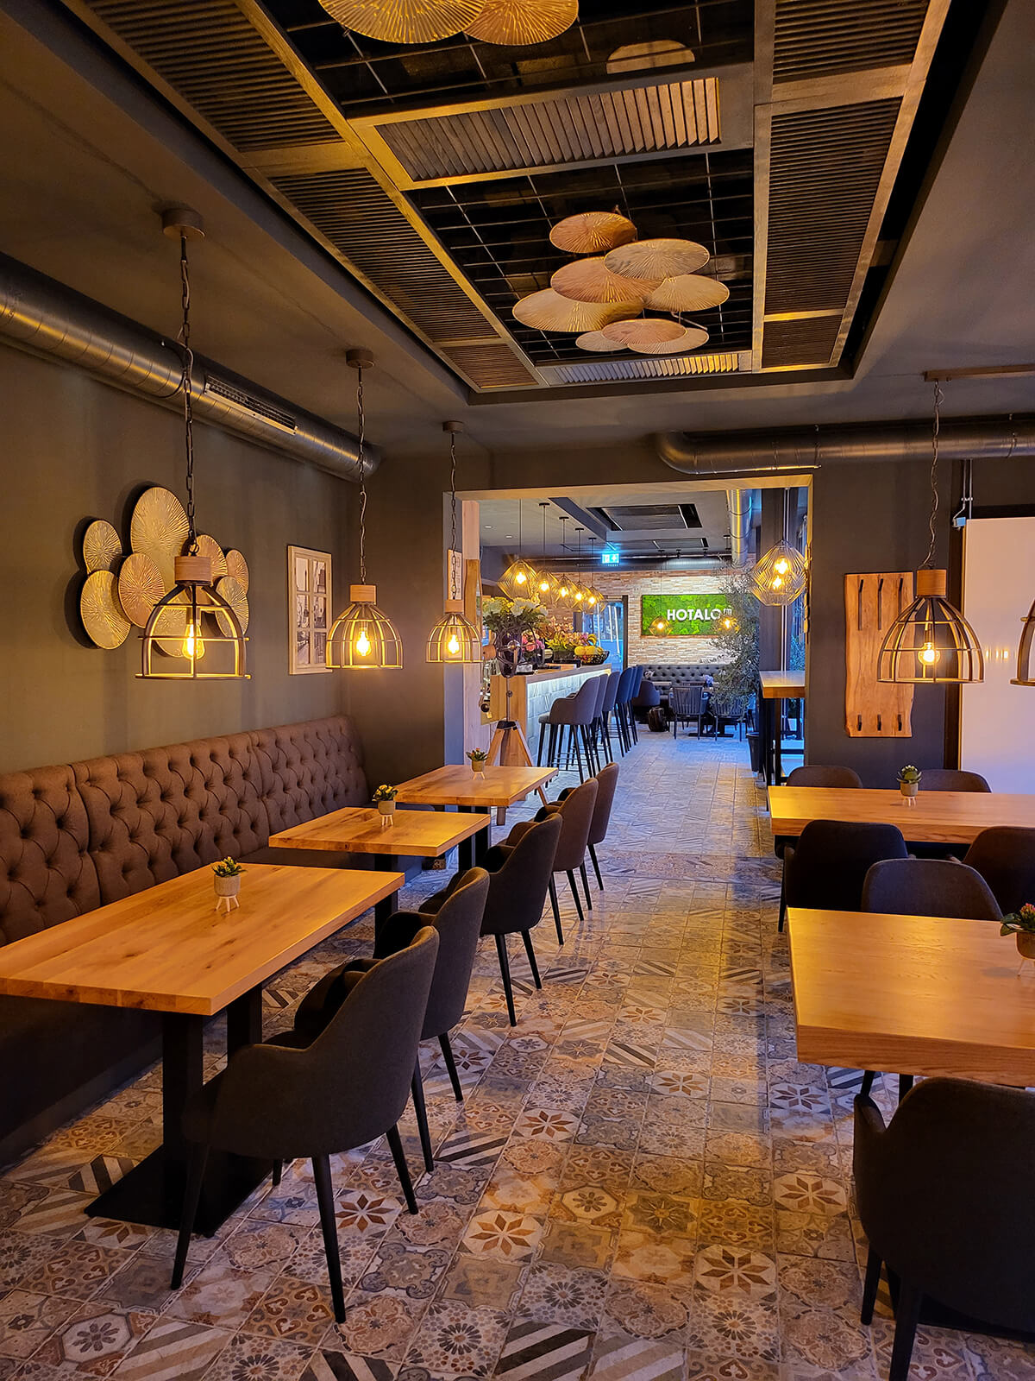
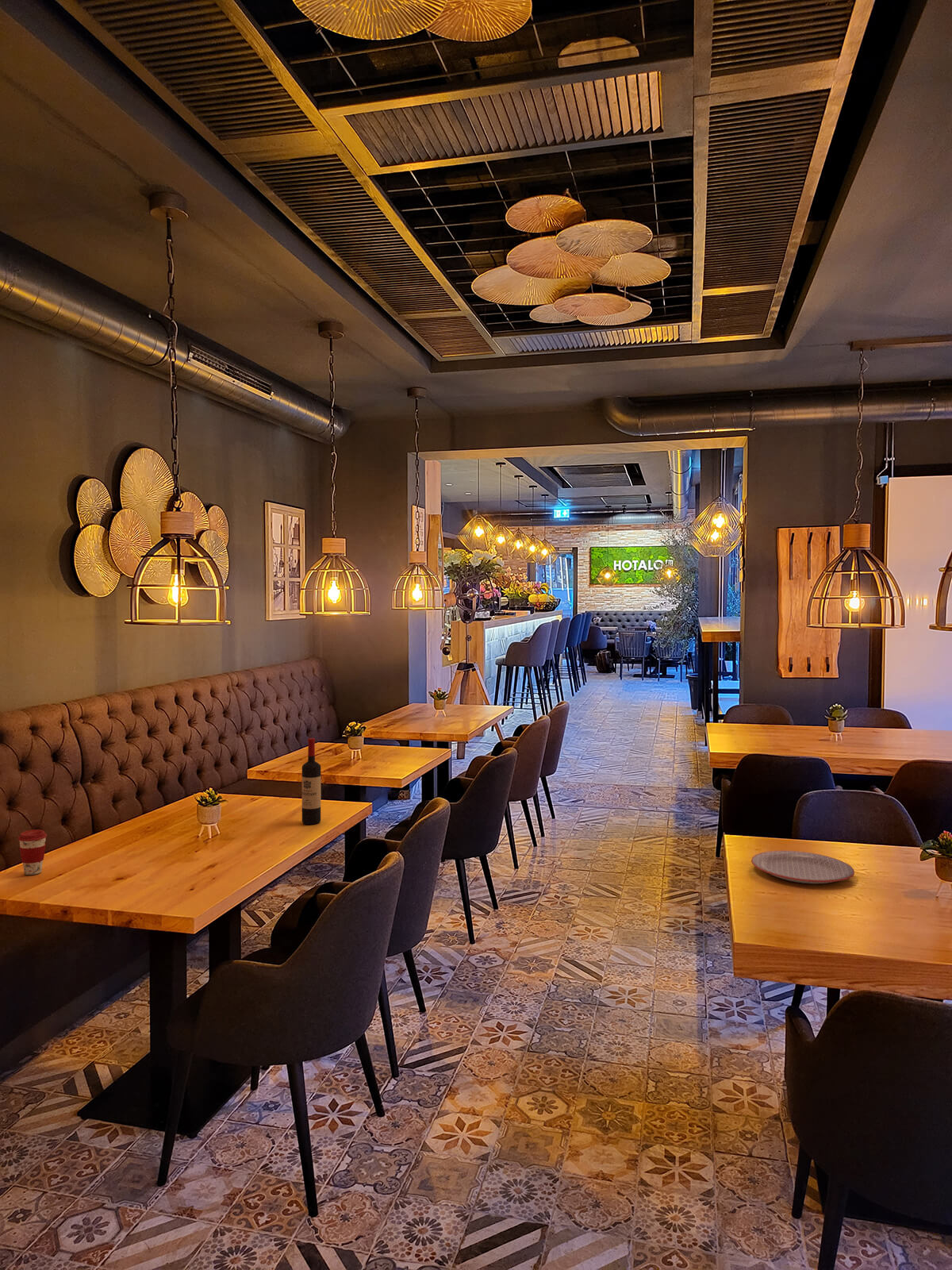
+ wine bottle (311, 780)
+ plate (801, 868)
+ coffee cup (33, 852)
